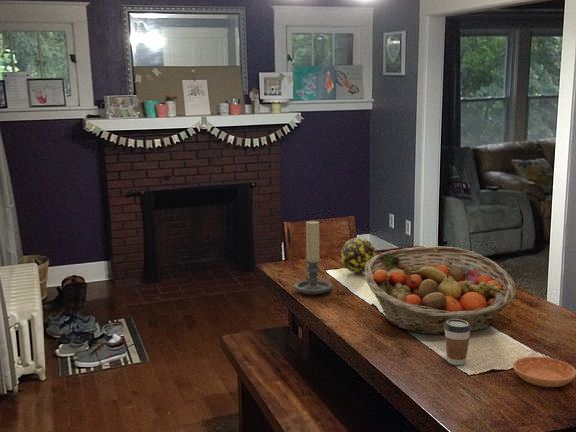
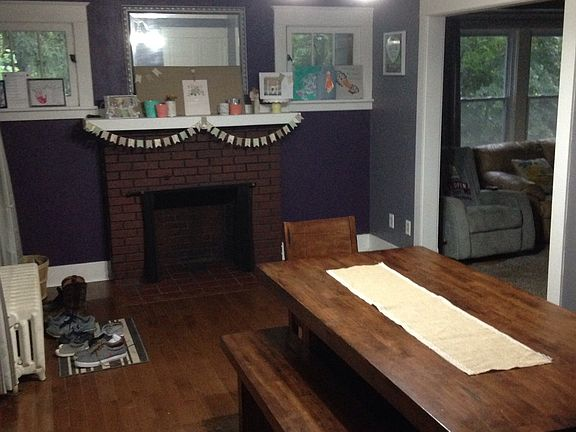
- coffee cup (457, 342)
- candle holder (312, 255)
- fruit basket (438, 288)
- decorative ball (358, 255)
- saucer (543, 372)
